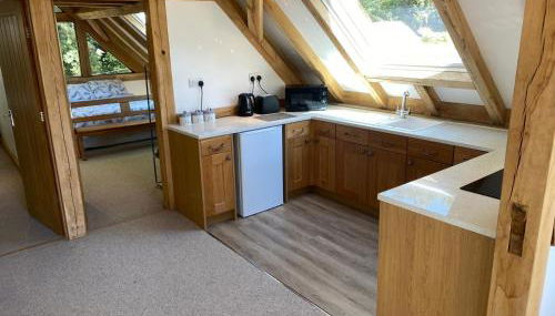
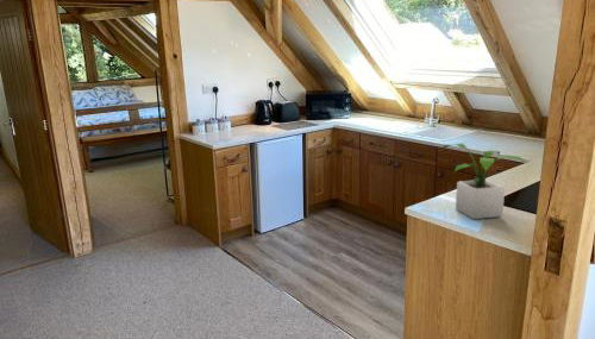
+ potted plant (478, 180)
